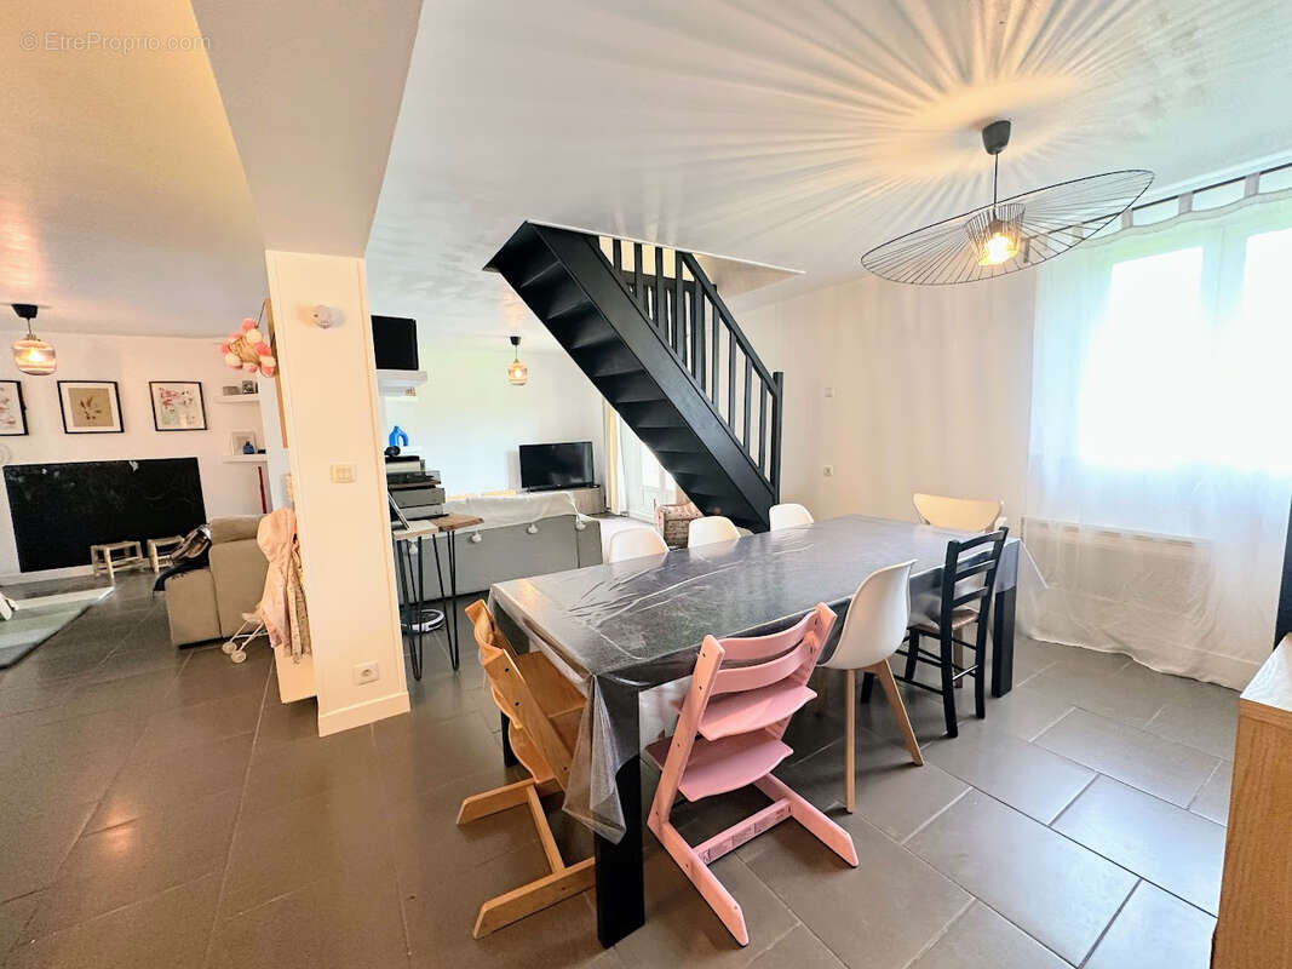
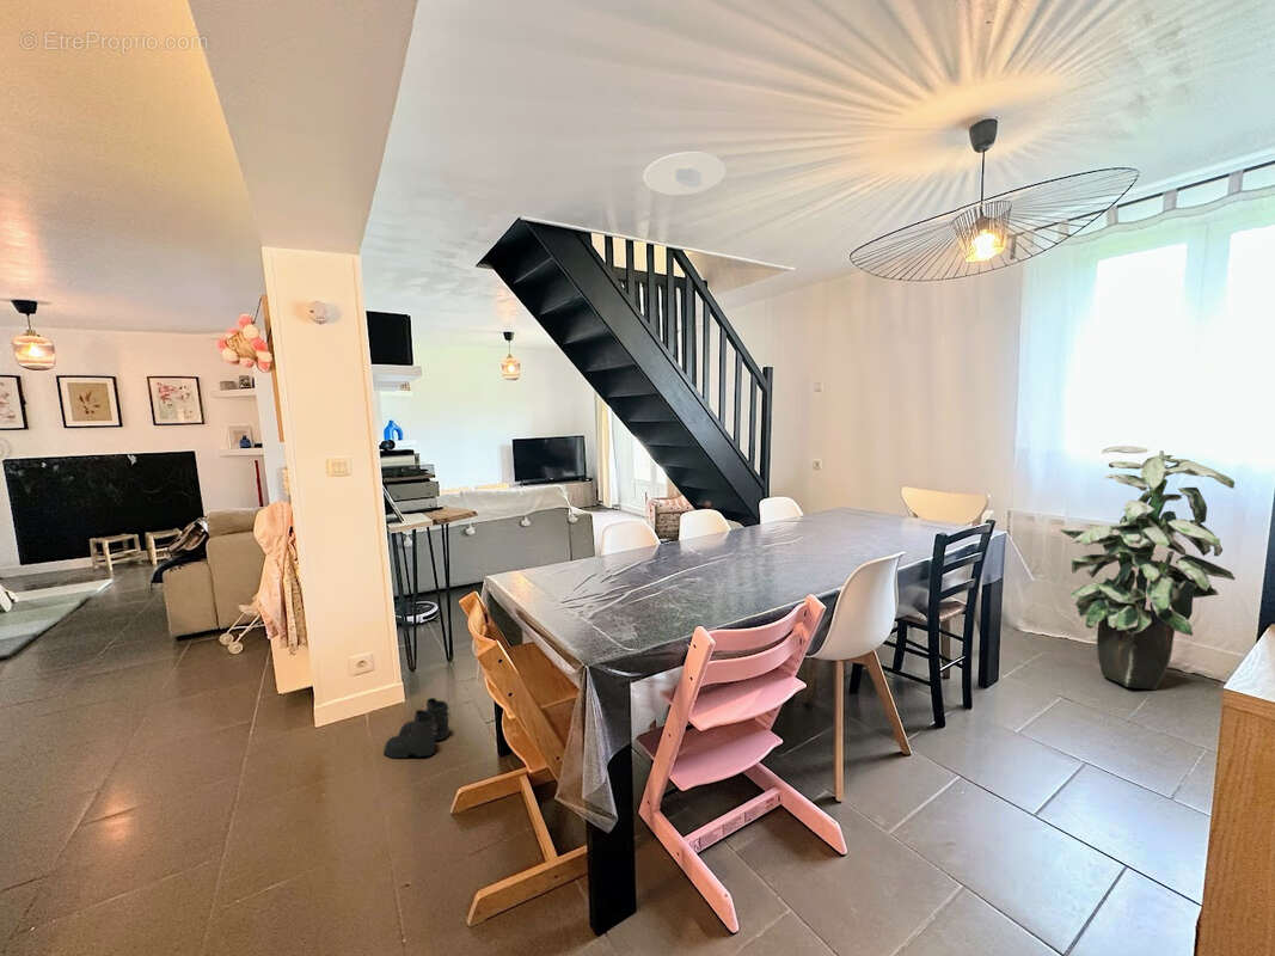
+ recessed light (684, 171)
+ indoor plant (1136, 564)
+ boots (417, 724)
